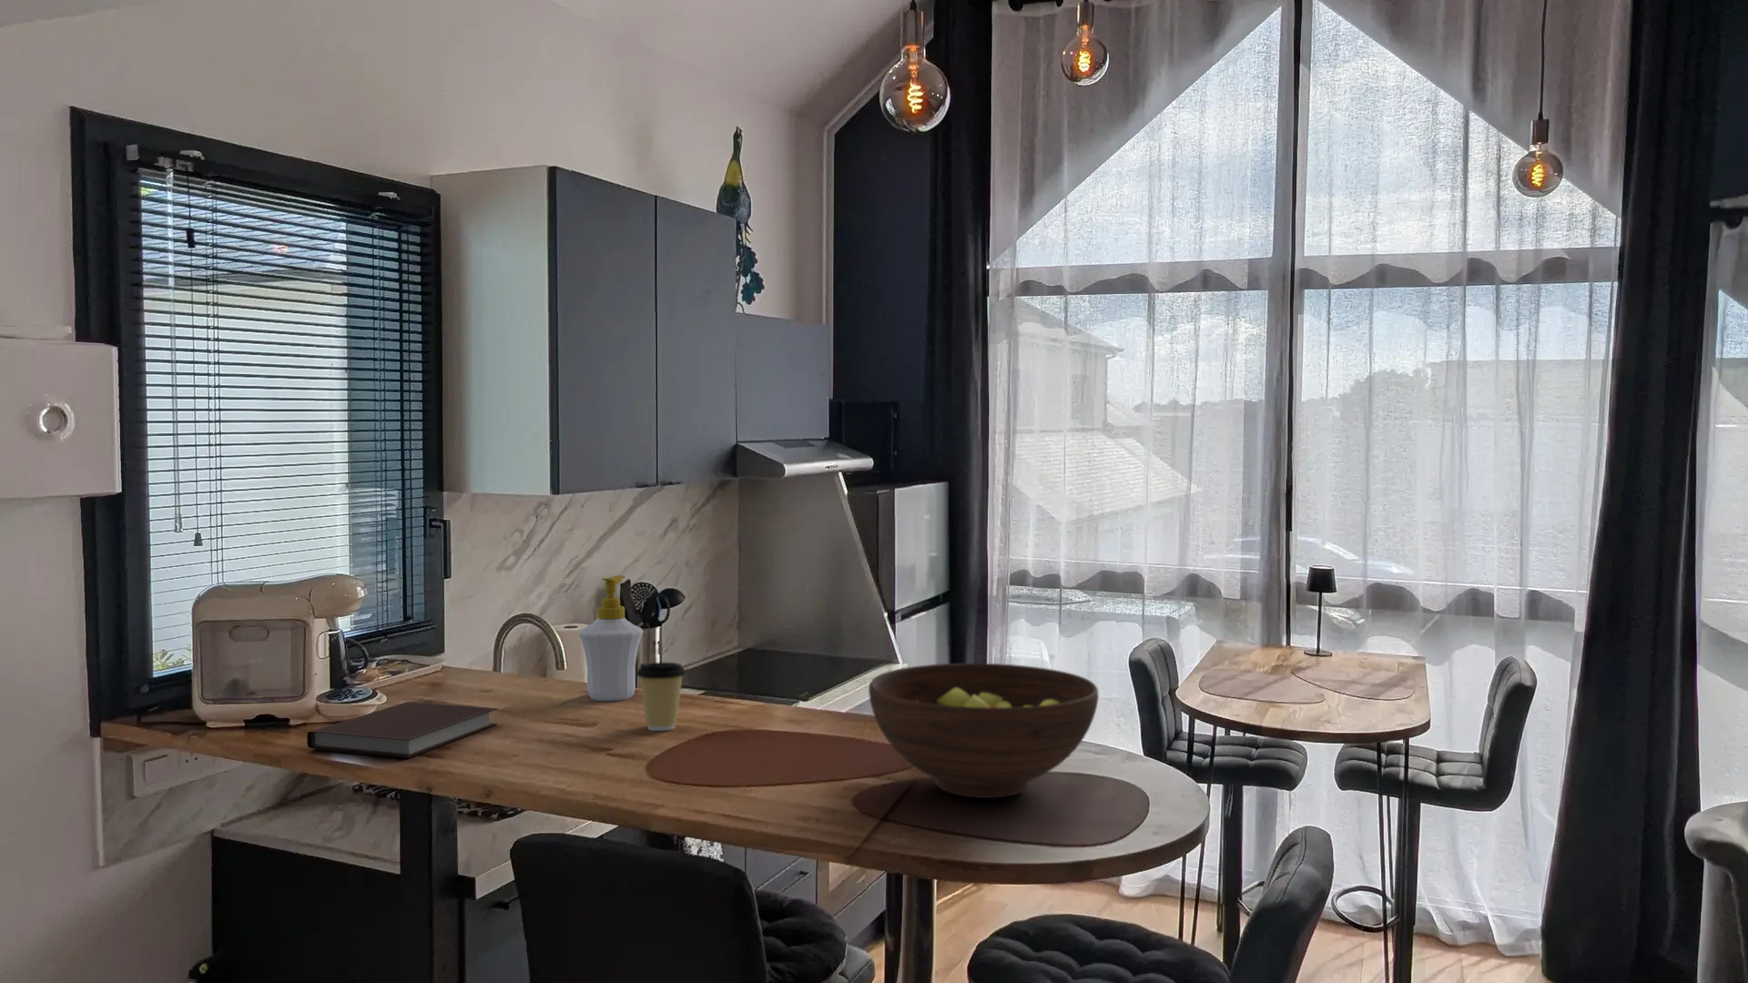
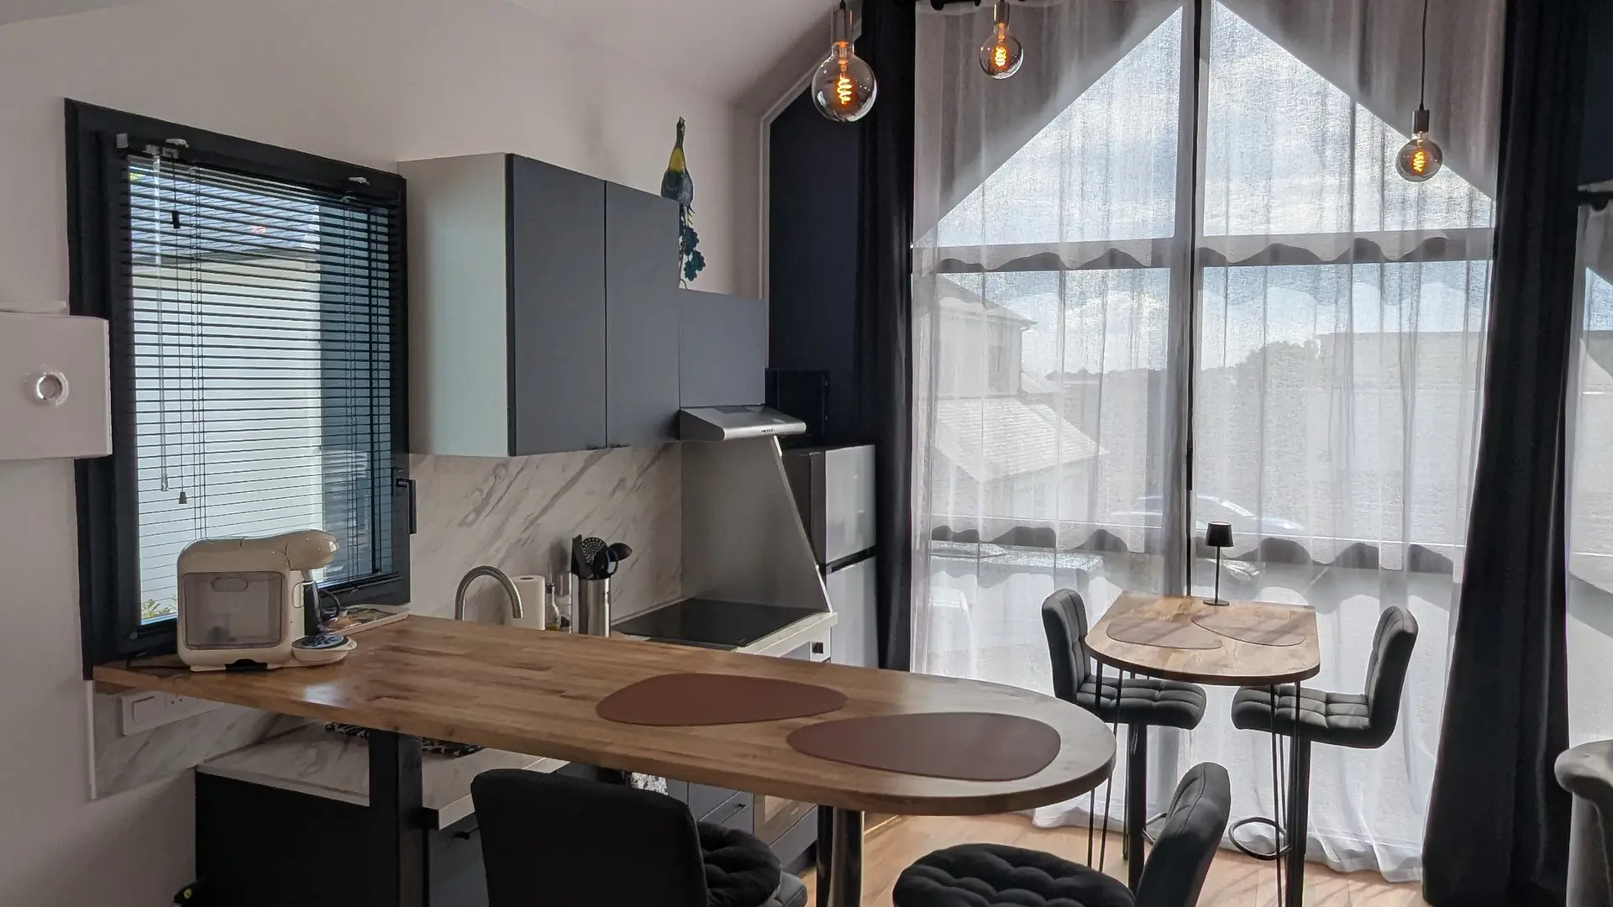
- notebook (406, 727)
- soap bottle (611, 637)
- coffee cup (662, 695)
- fruit bowl (981, 736)
